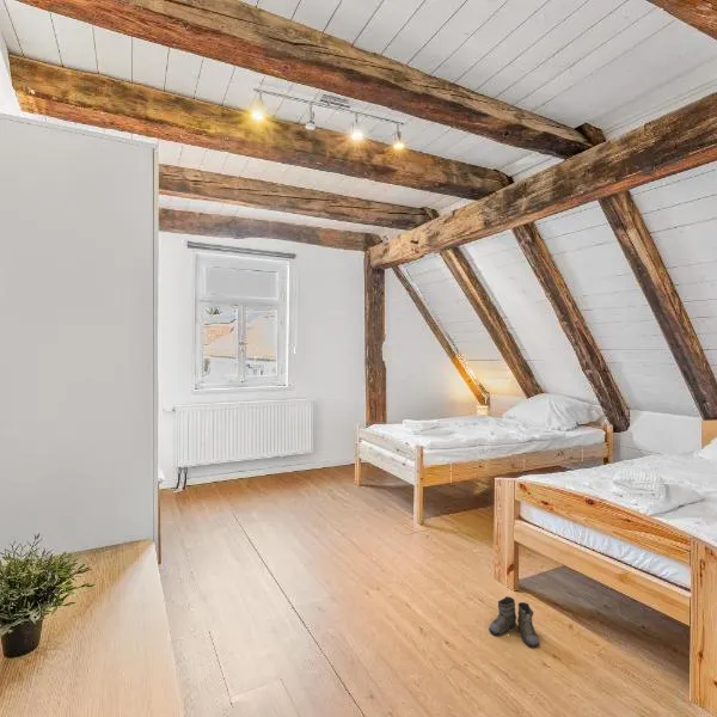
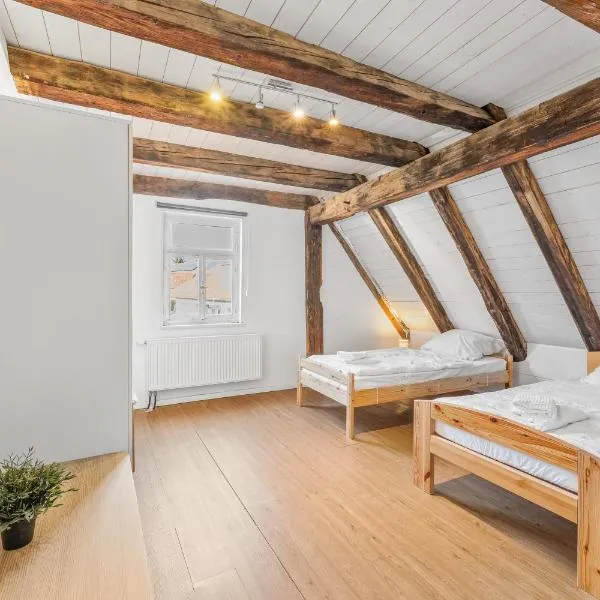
- boots (513, 618)
